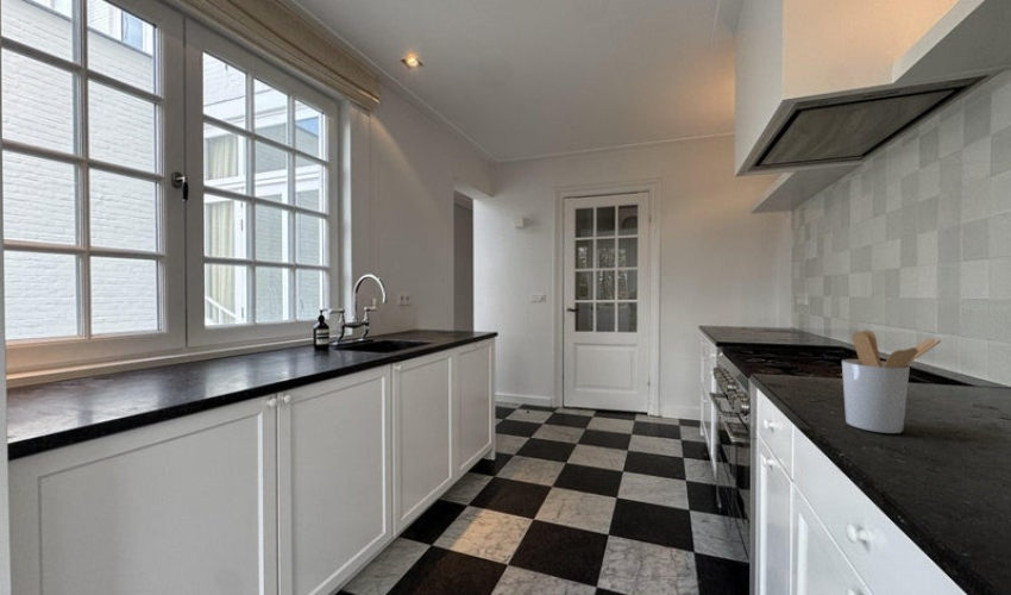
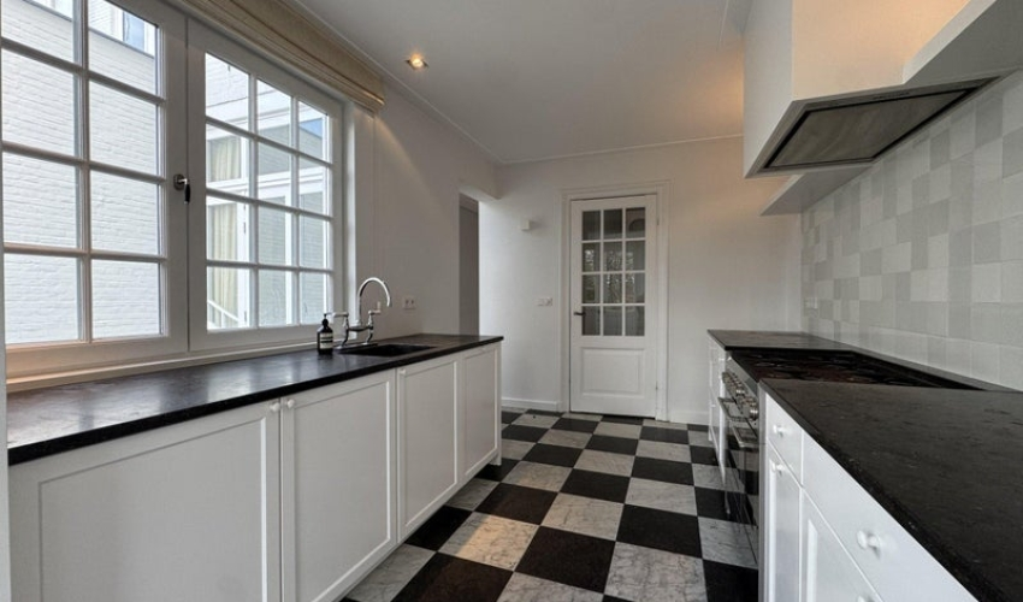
- utensil holder (891, 380)
